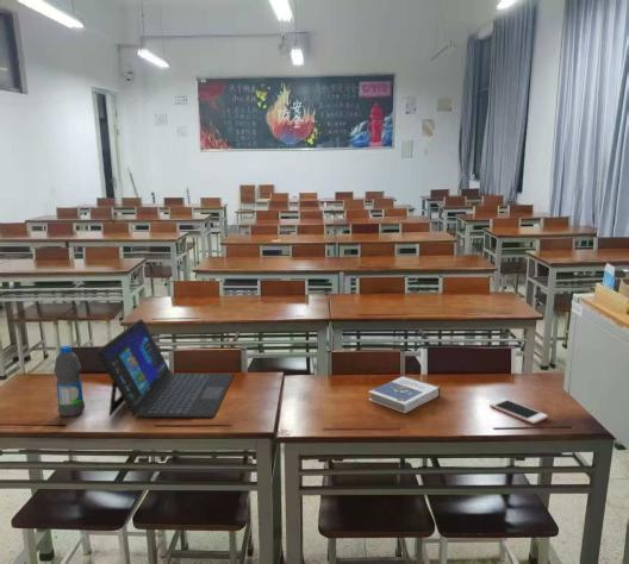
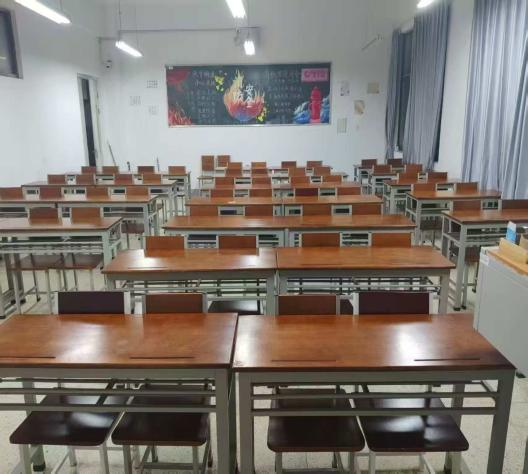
- hardback book (404, 393)
- laptop (167, 365)
- water bottle (68, 380)
- cell phone (517, 411)
